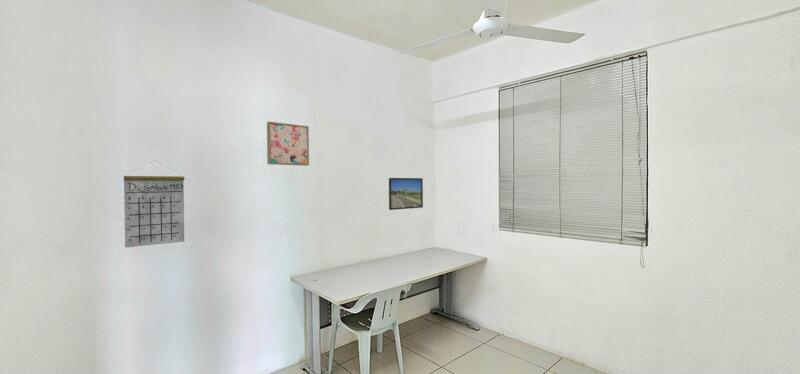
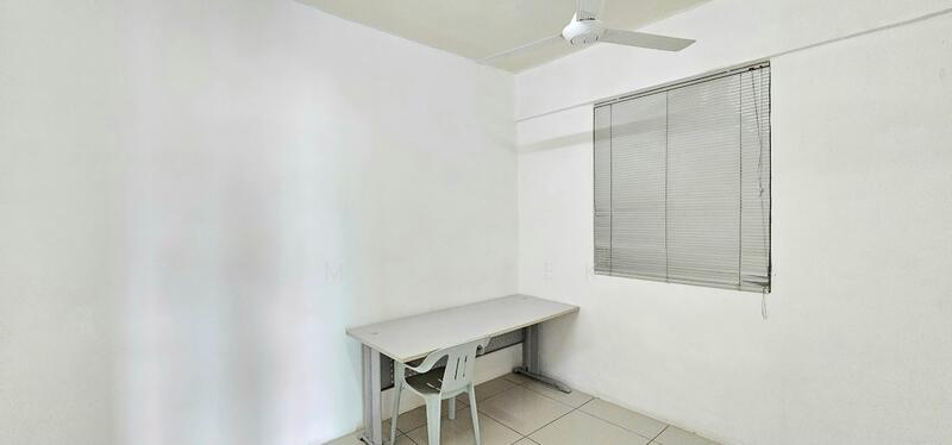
- calendar (155, 202)
- wall art (288, 144)
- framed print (406, 193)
